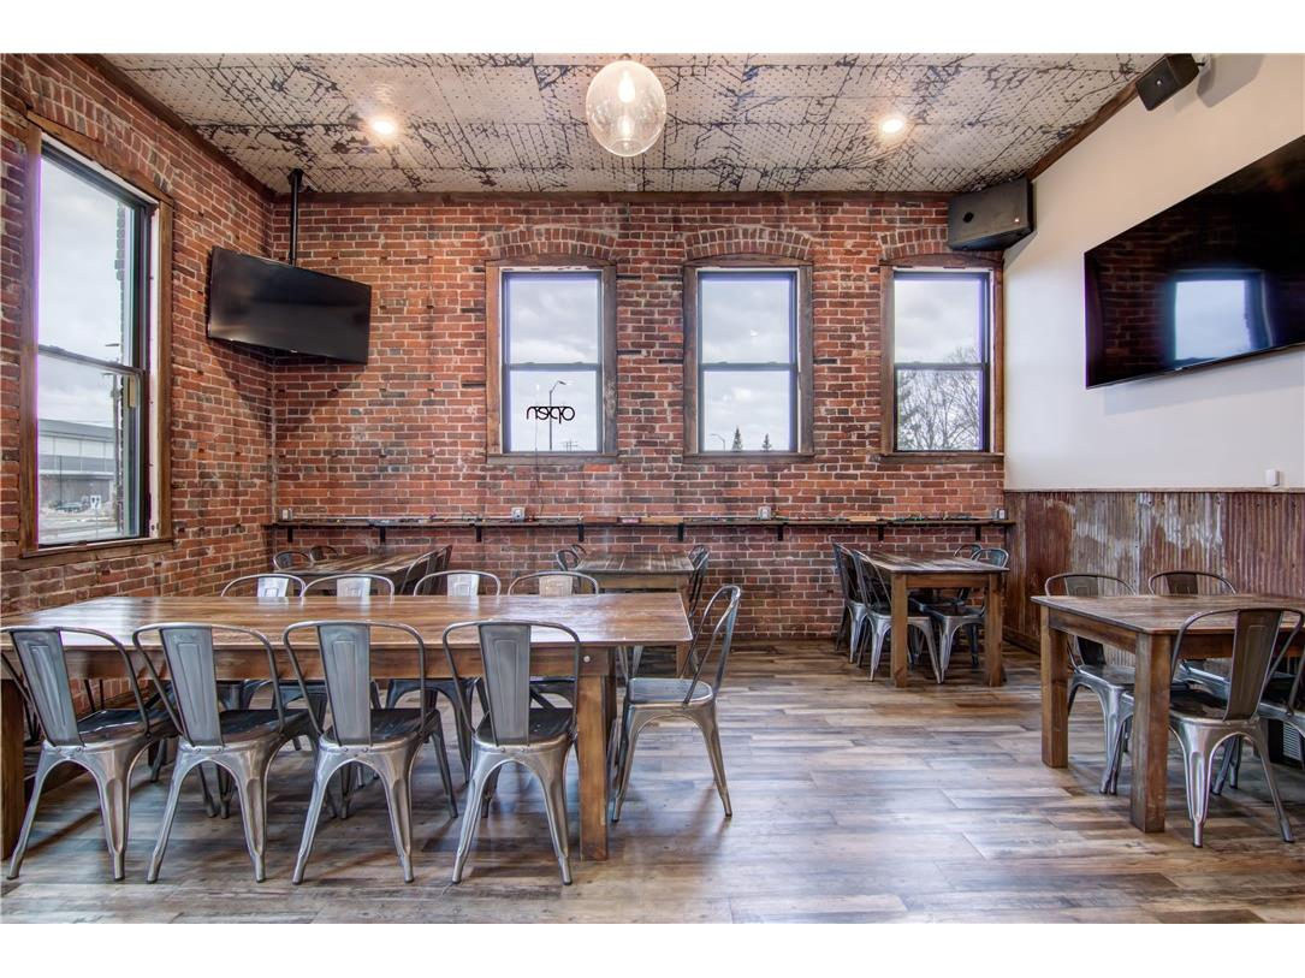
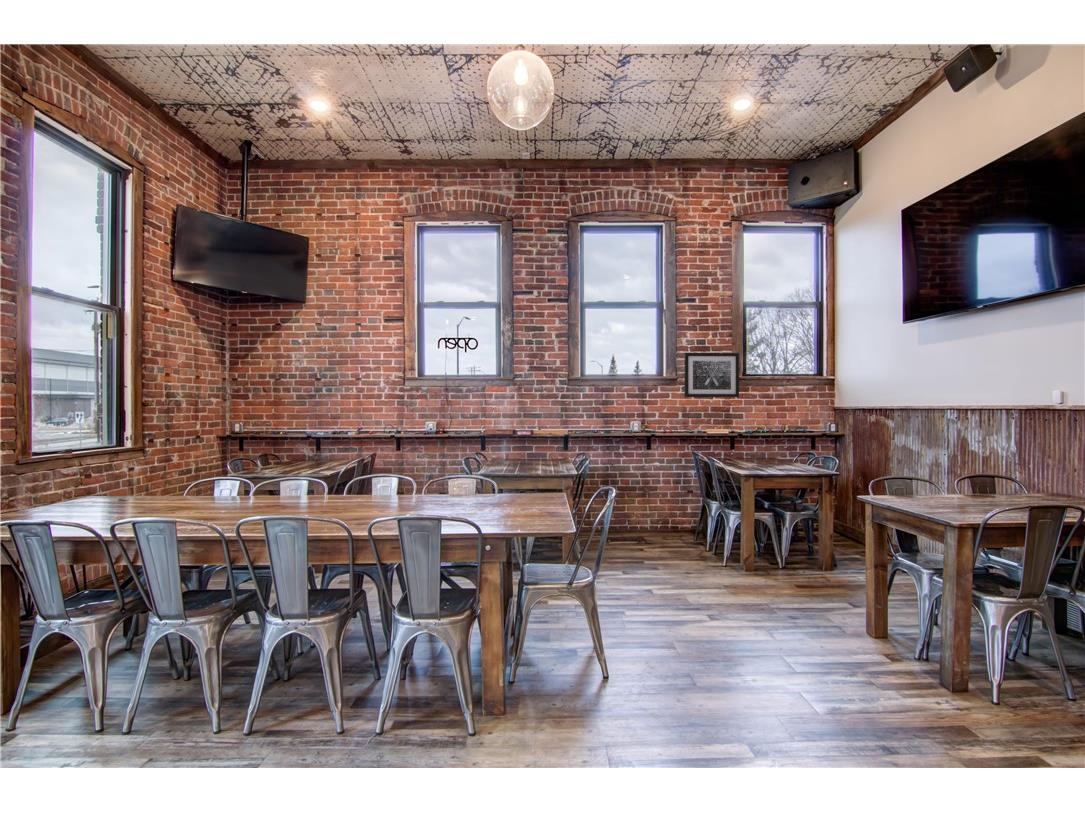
+ wall art (711, 375)
